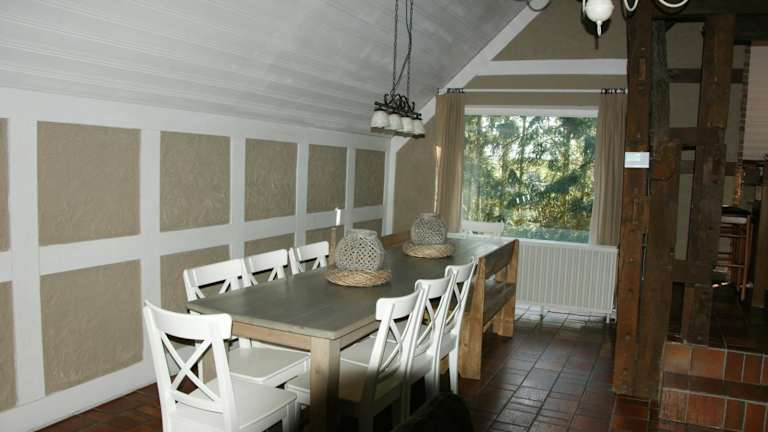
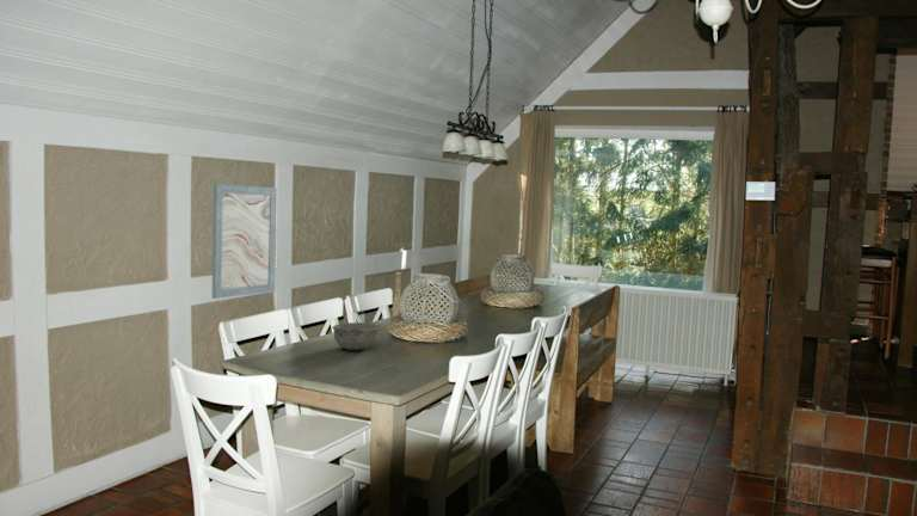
+ bowl (356, 337)
+ wall art (245, 240)
